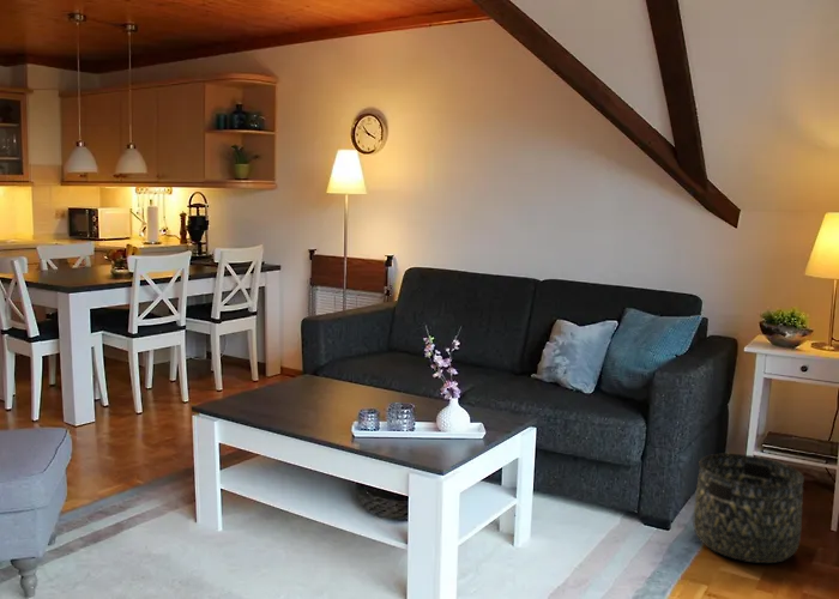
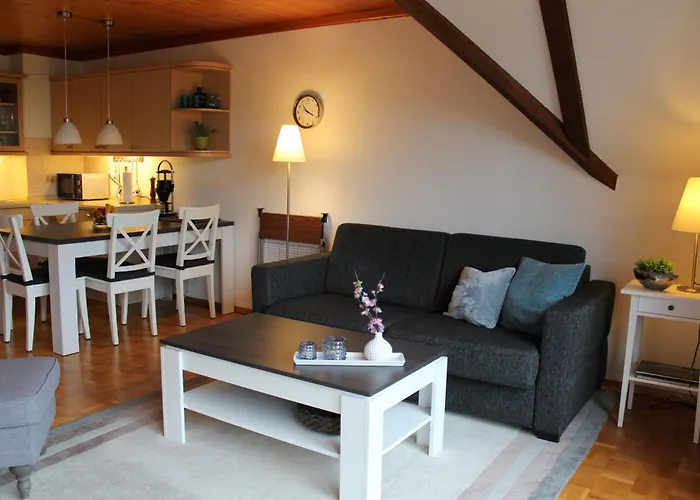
- basket (747, 508)
